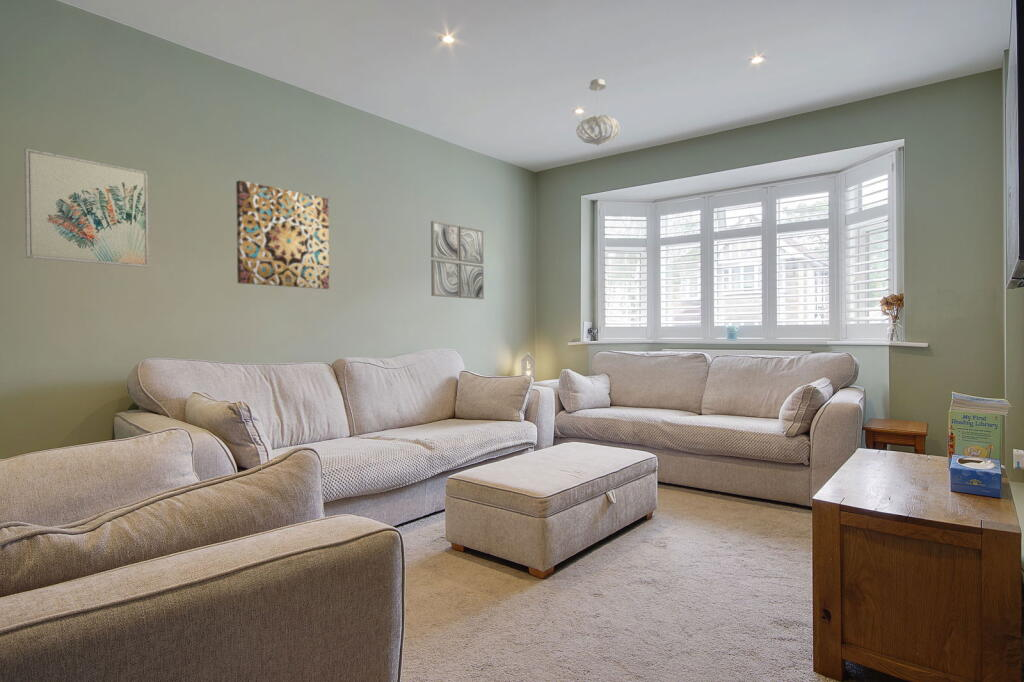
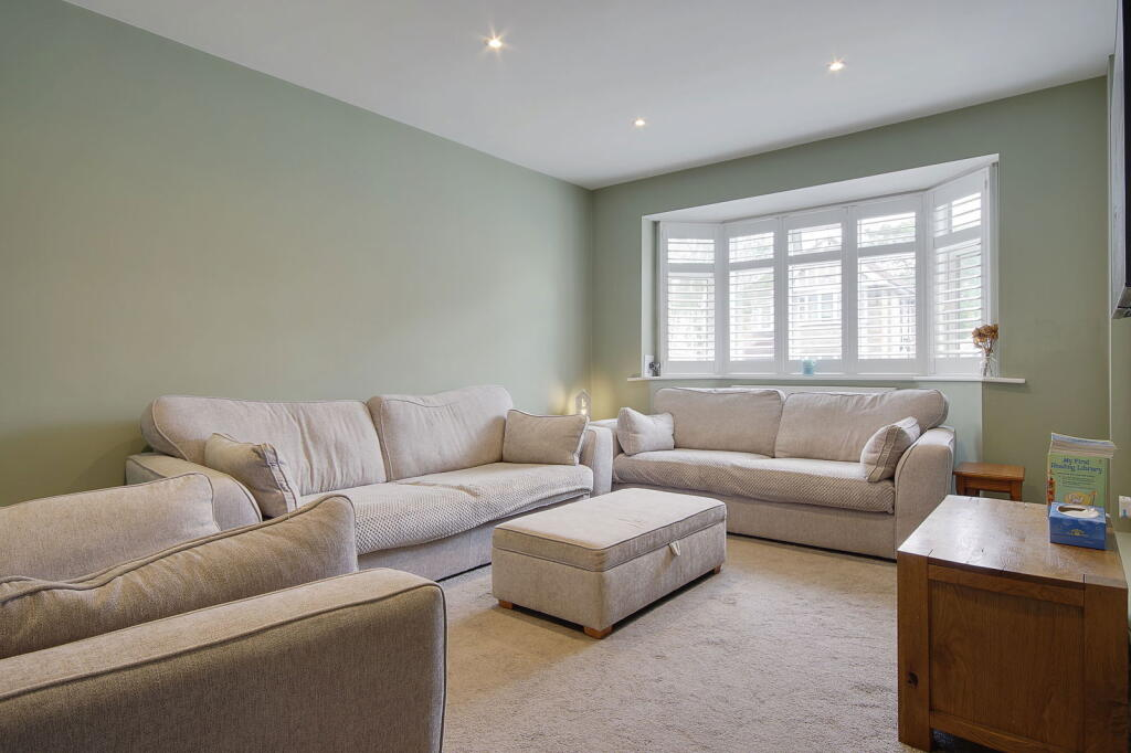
- wall art (458, 260)
- wall art (90, 212)
- wall art (285, 238)
- pendant light (597, 113)
